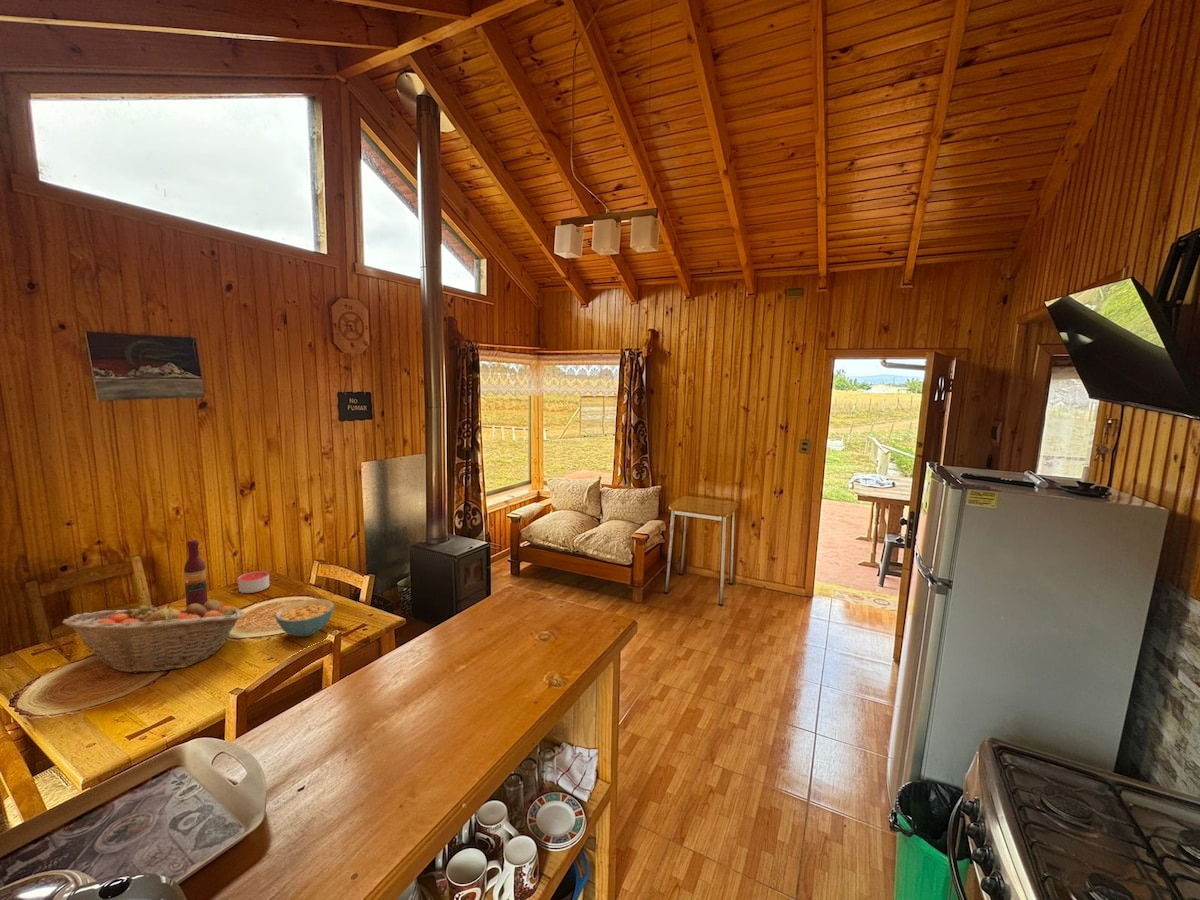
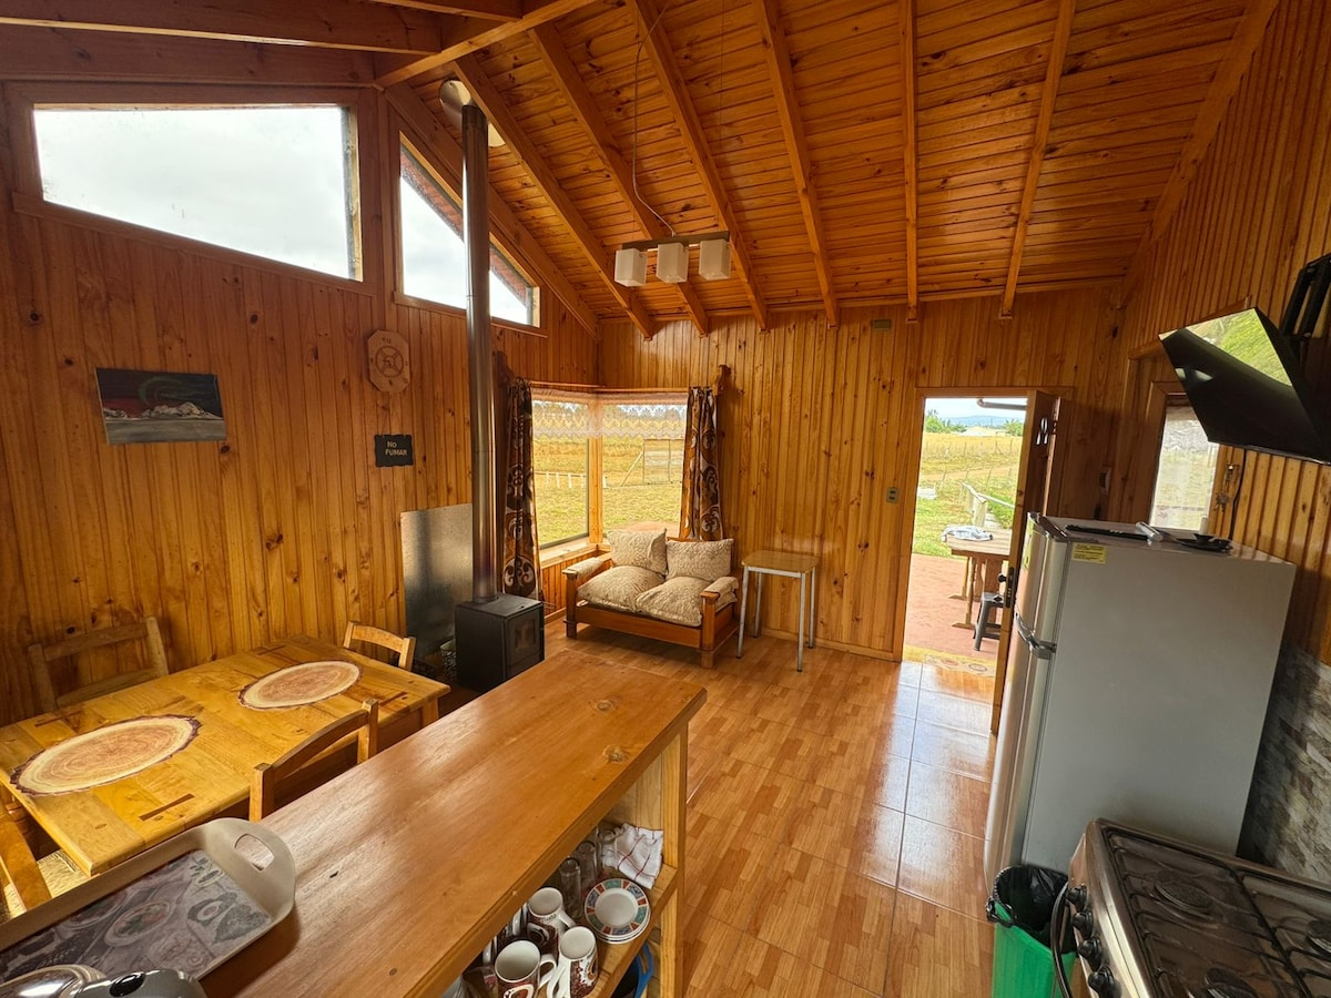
- cereal bowl (306, 621)
- candle (253, 581)
- wine bottle (195, 574)
- fruit basket (160, 627)
